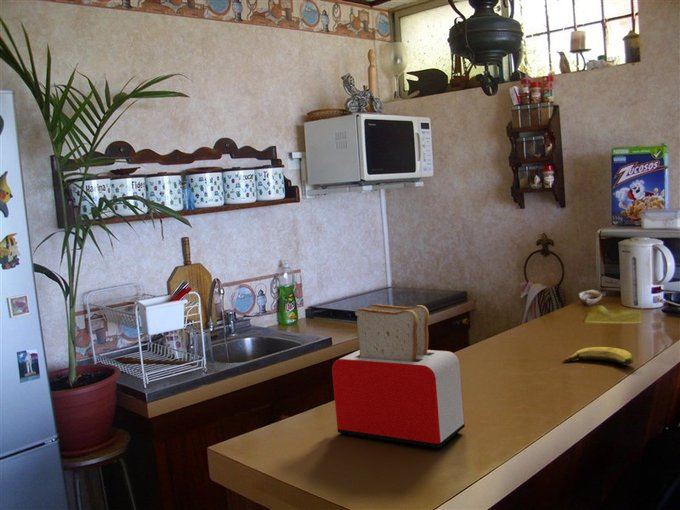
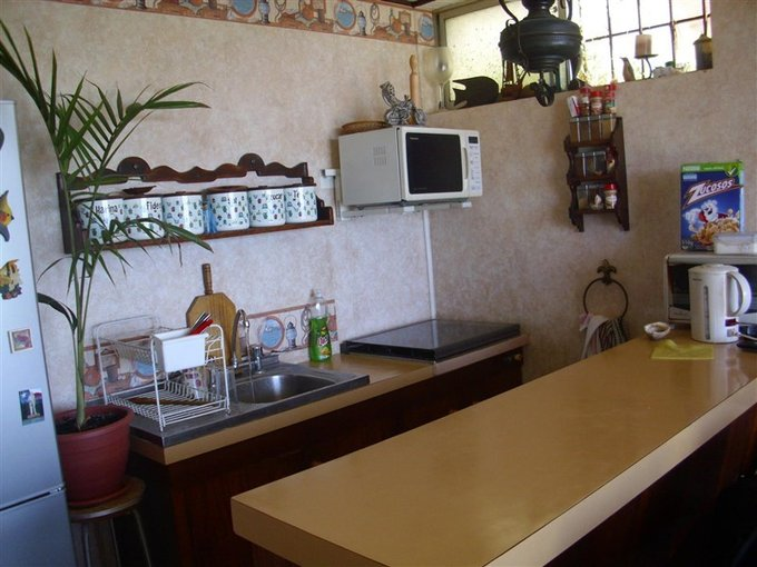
- toaster (391, 369)
- banana (599, 355)
